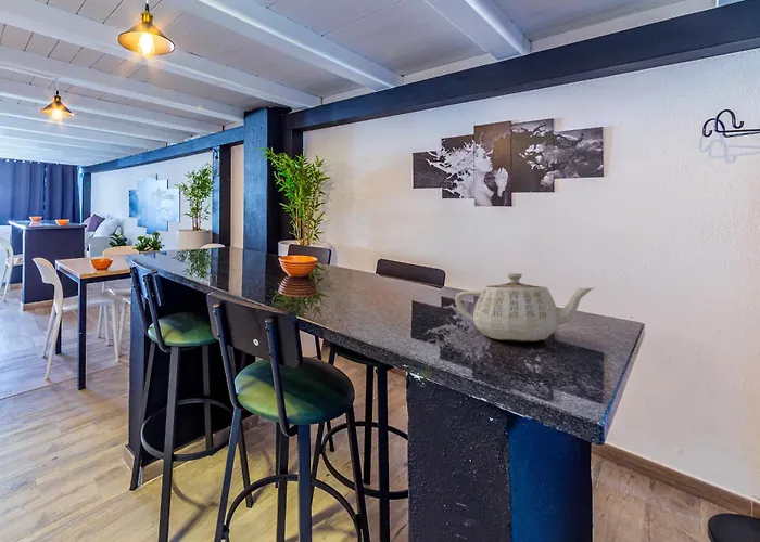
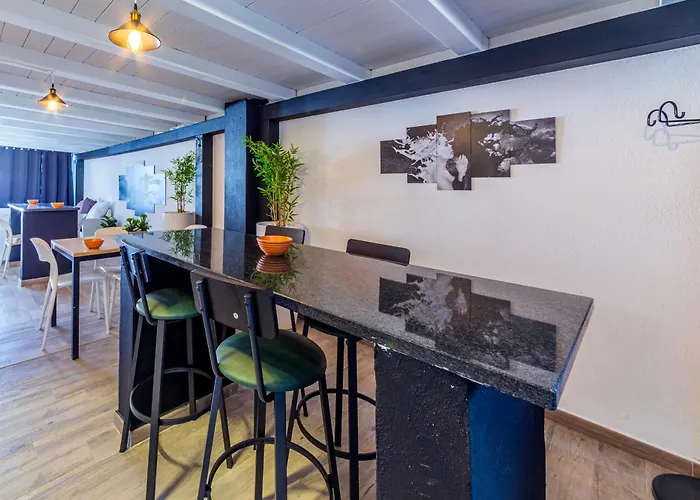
- teapot (519, 305)
